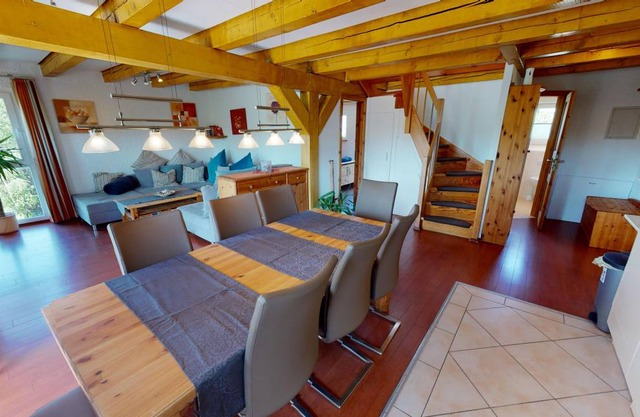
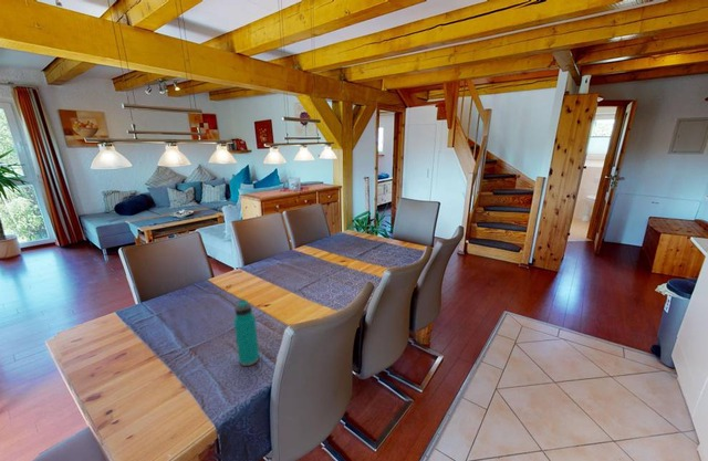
+ water bottle (246, 331)
